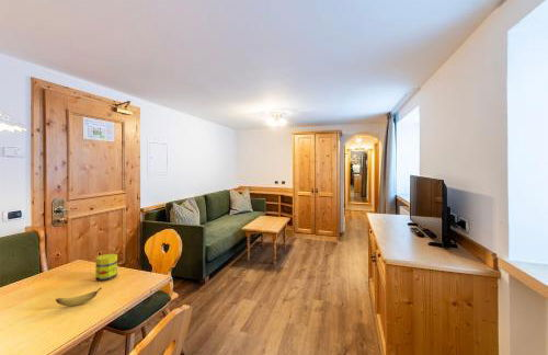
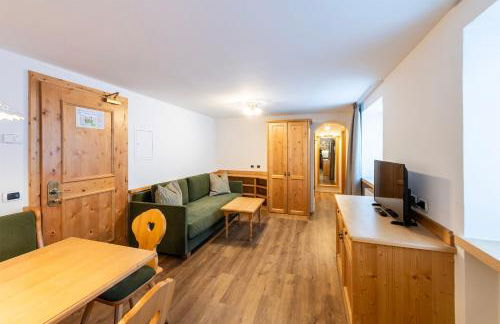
- banana (79, 297)
- jar (106, 266)
